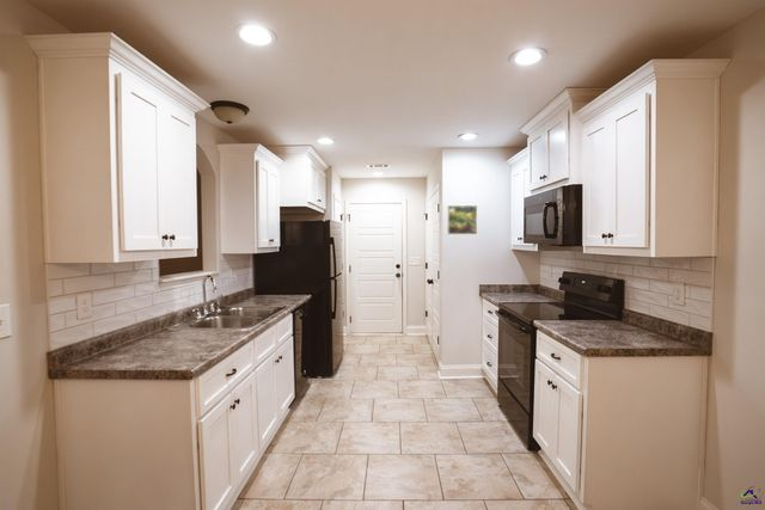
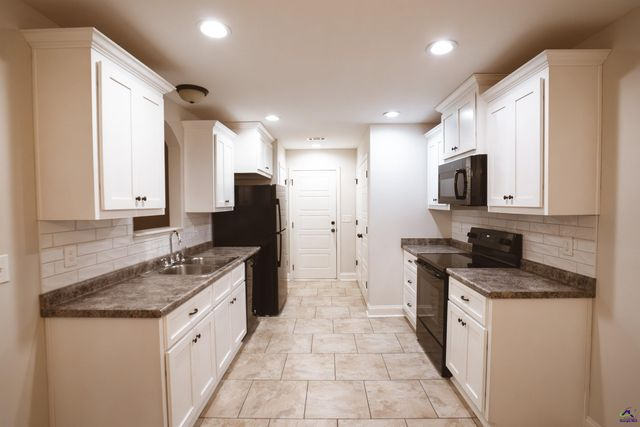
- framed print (461, 220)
